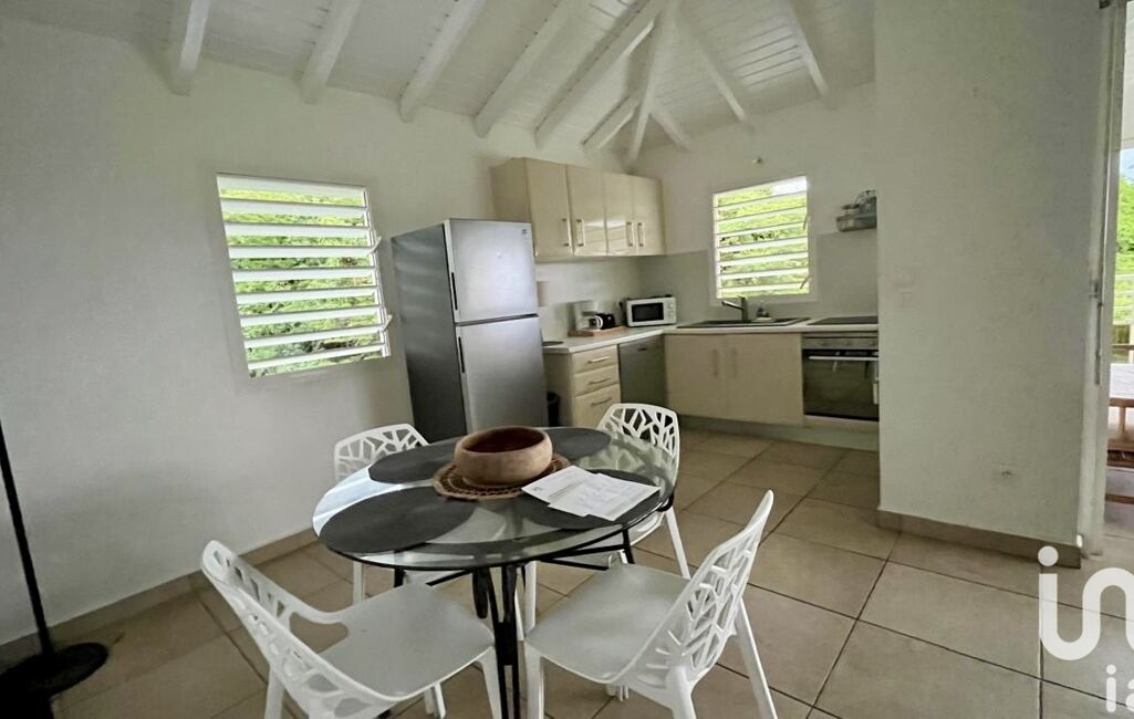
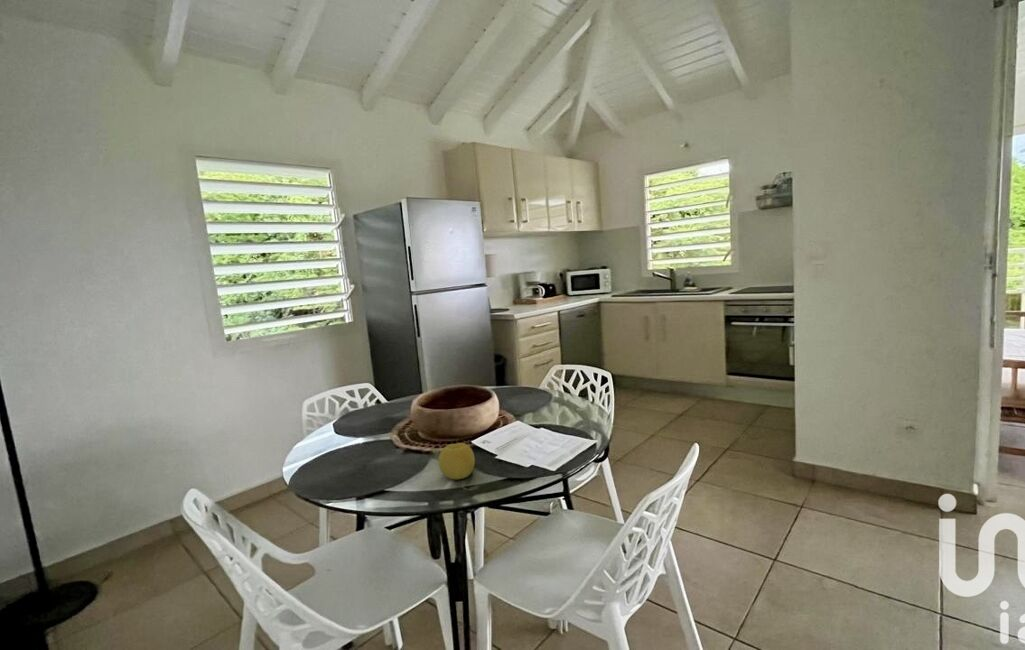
+ fruit (456, 460)
